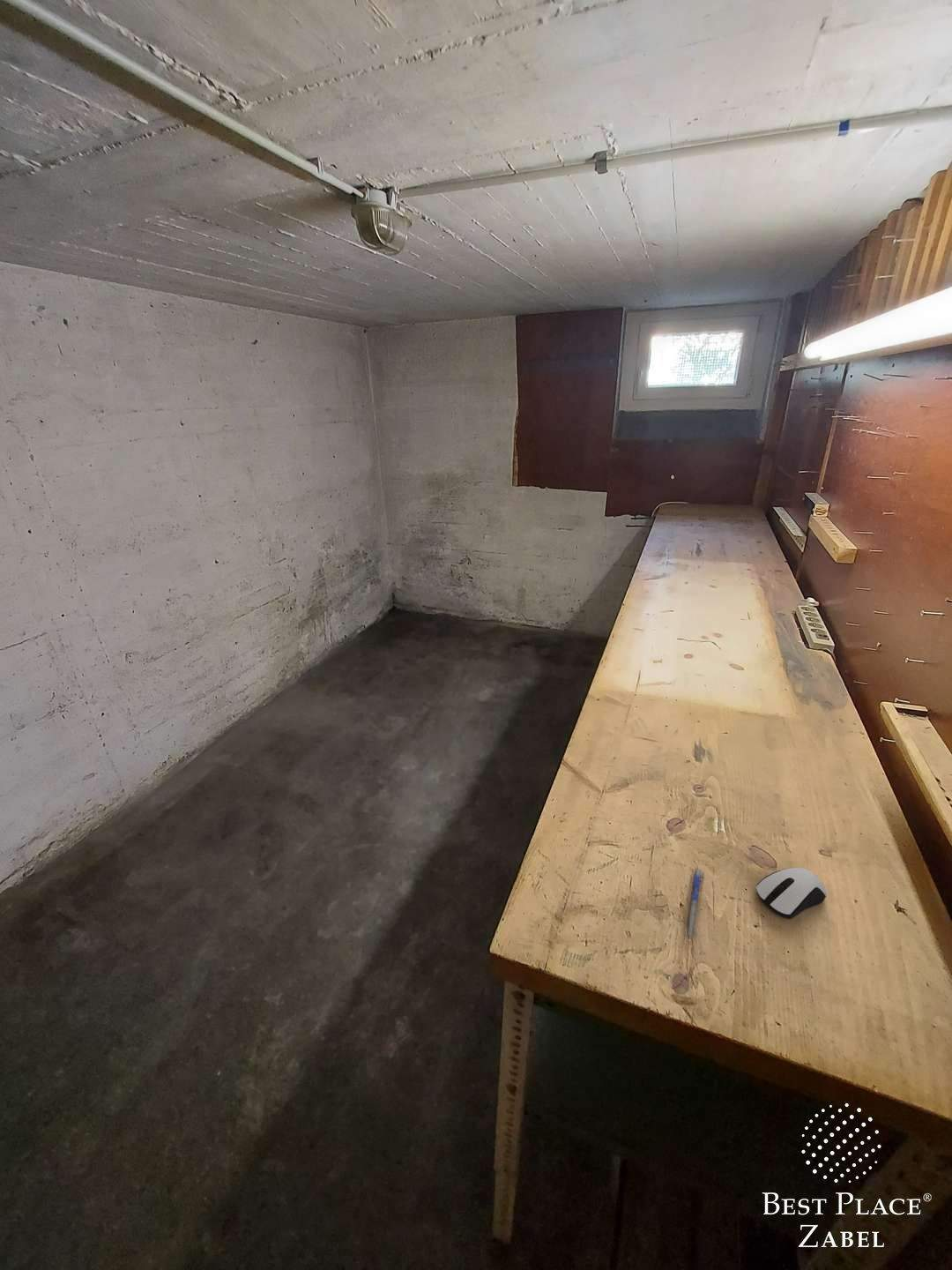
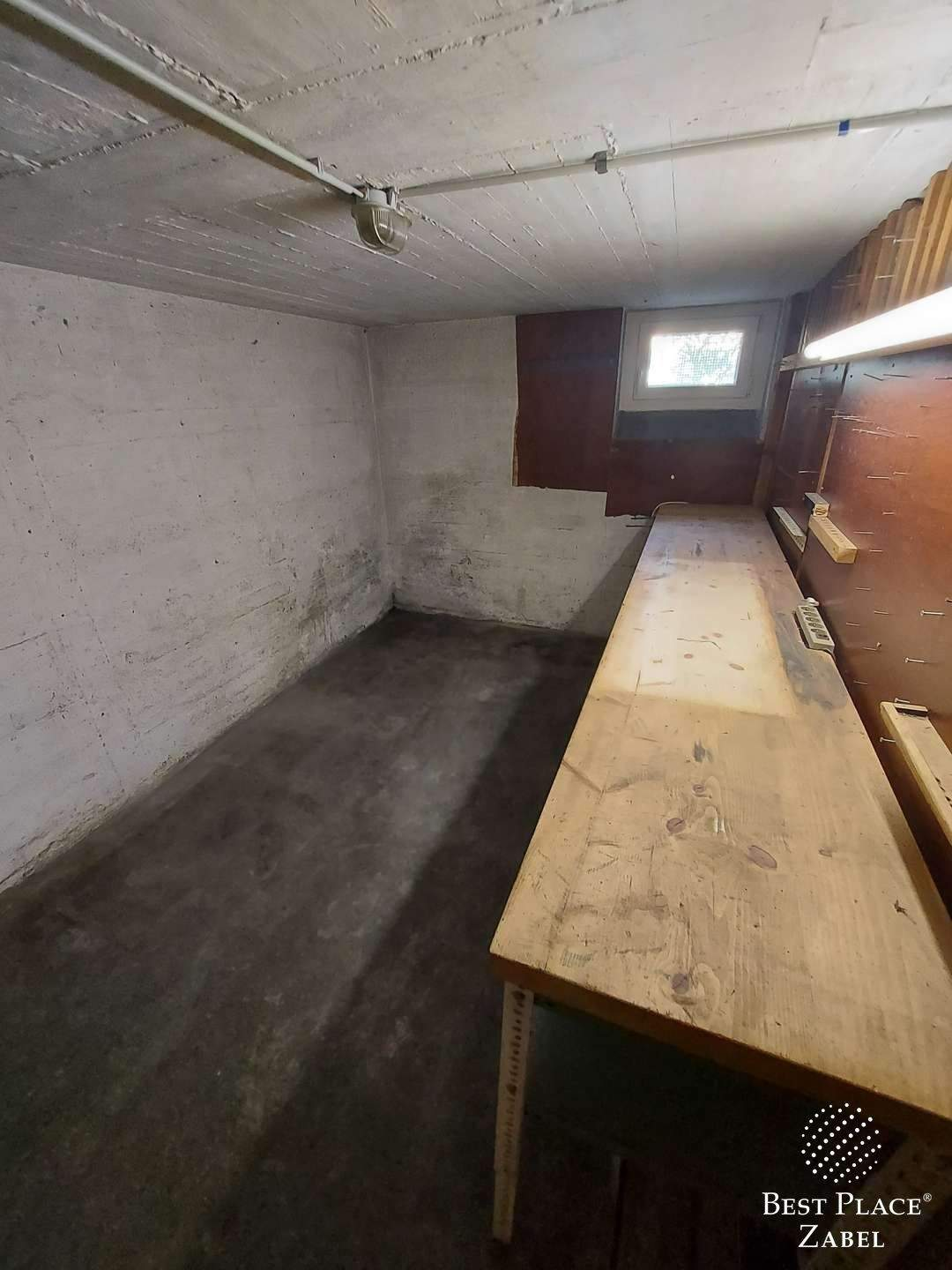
- computer mouse (793, 886)
- pen (694, 901)
